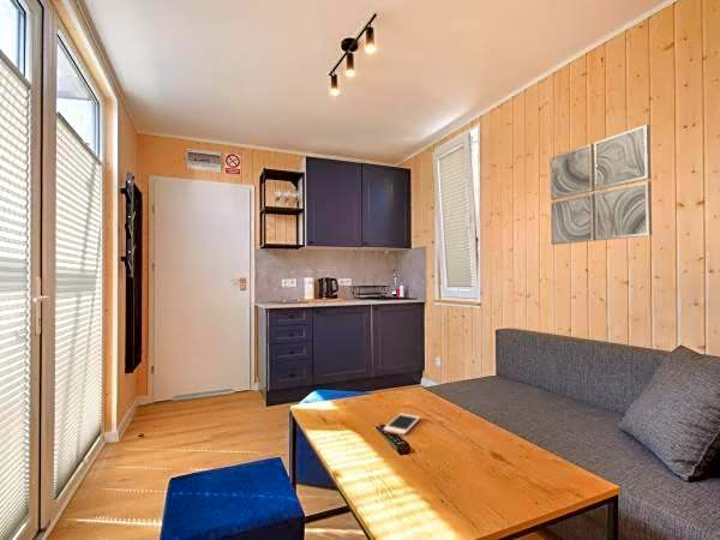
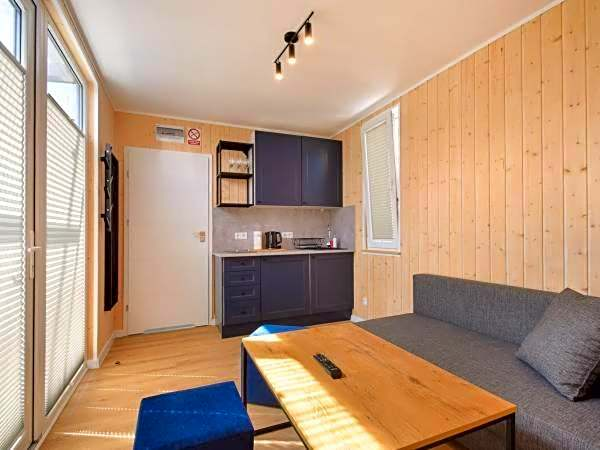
- wall art (593, 191)
- cell phone (402, 422)
